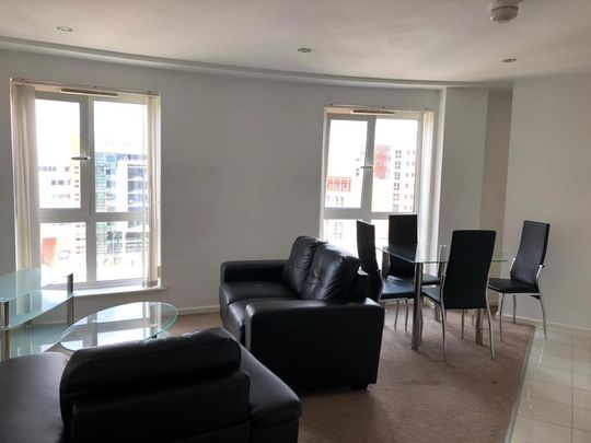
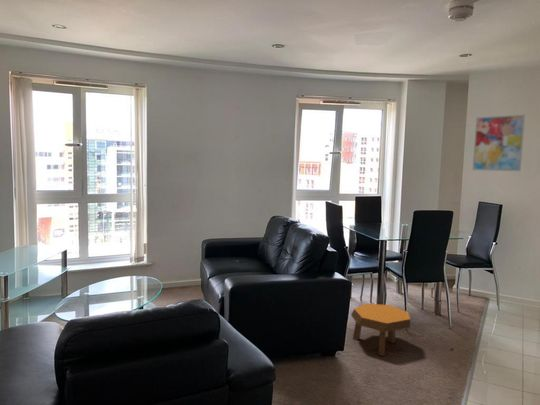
+ wall art (497, 143)
+ footstool (381, 328)
